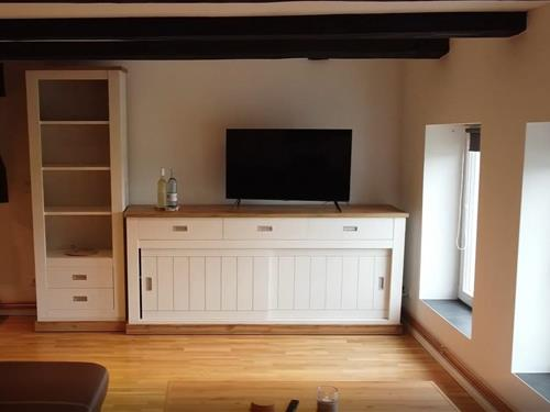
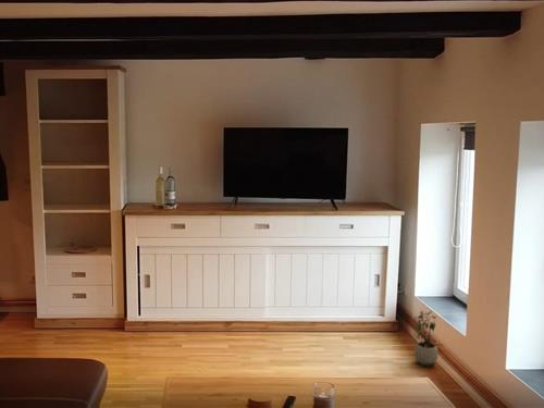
+ potted plant (424, 338)
